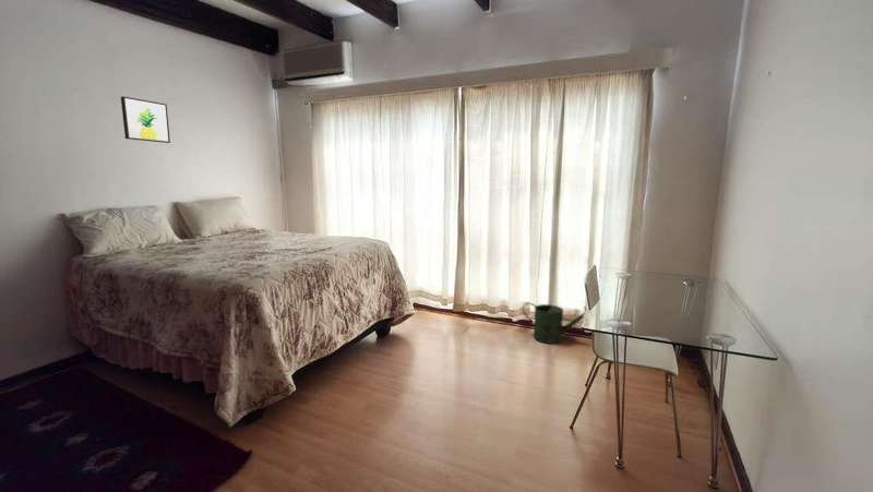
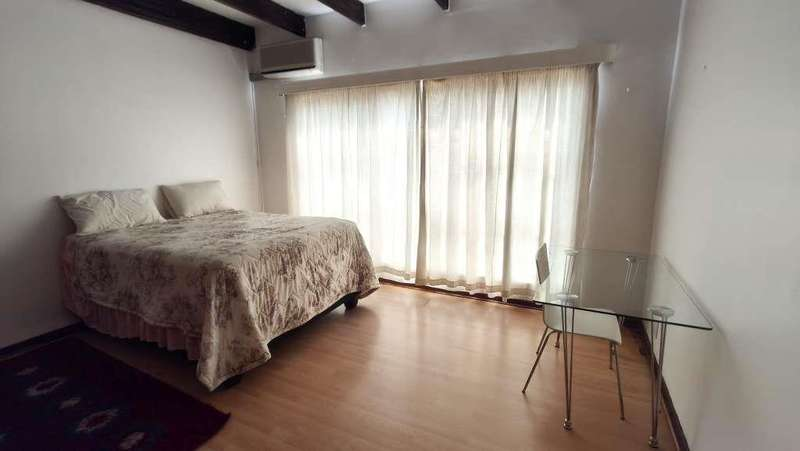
- watering can (555, 321)
- wall art (146, 120)
